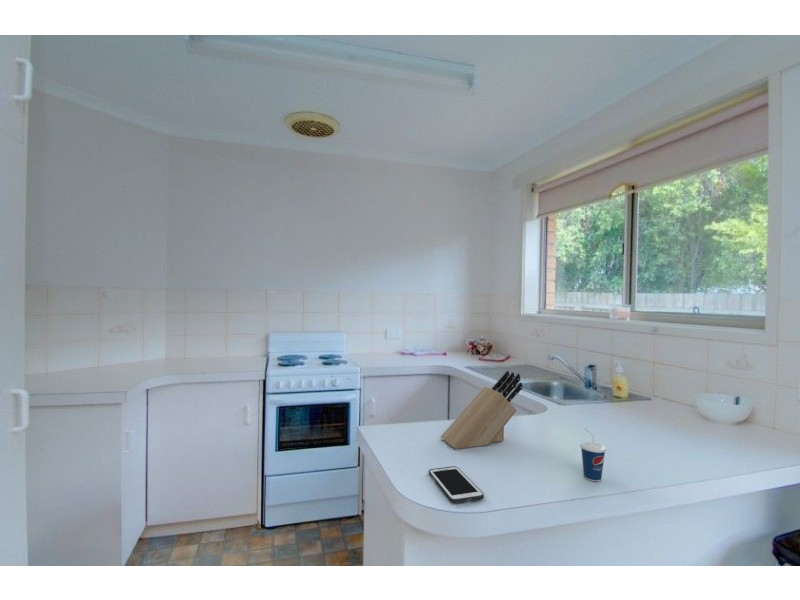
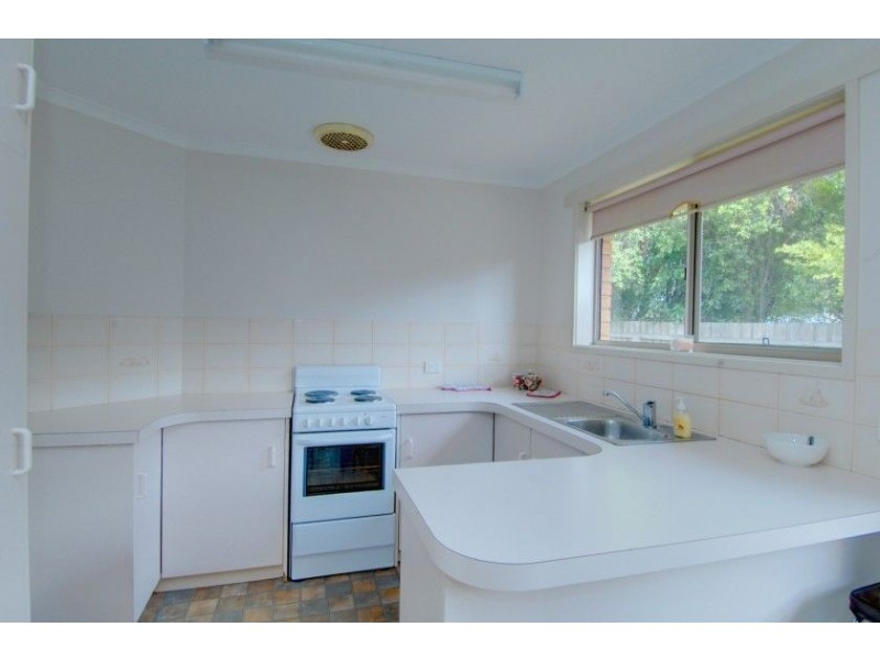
- knife block (483, 406)
- cup (592, 453)
- cell phone (454, 483)
